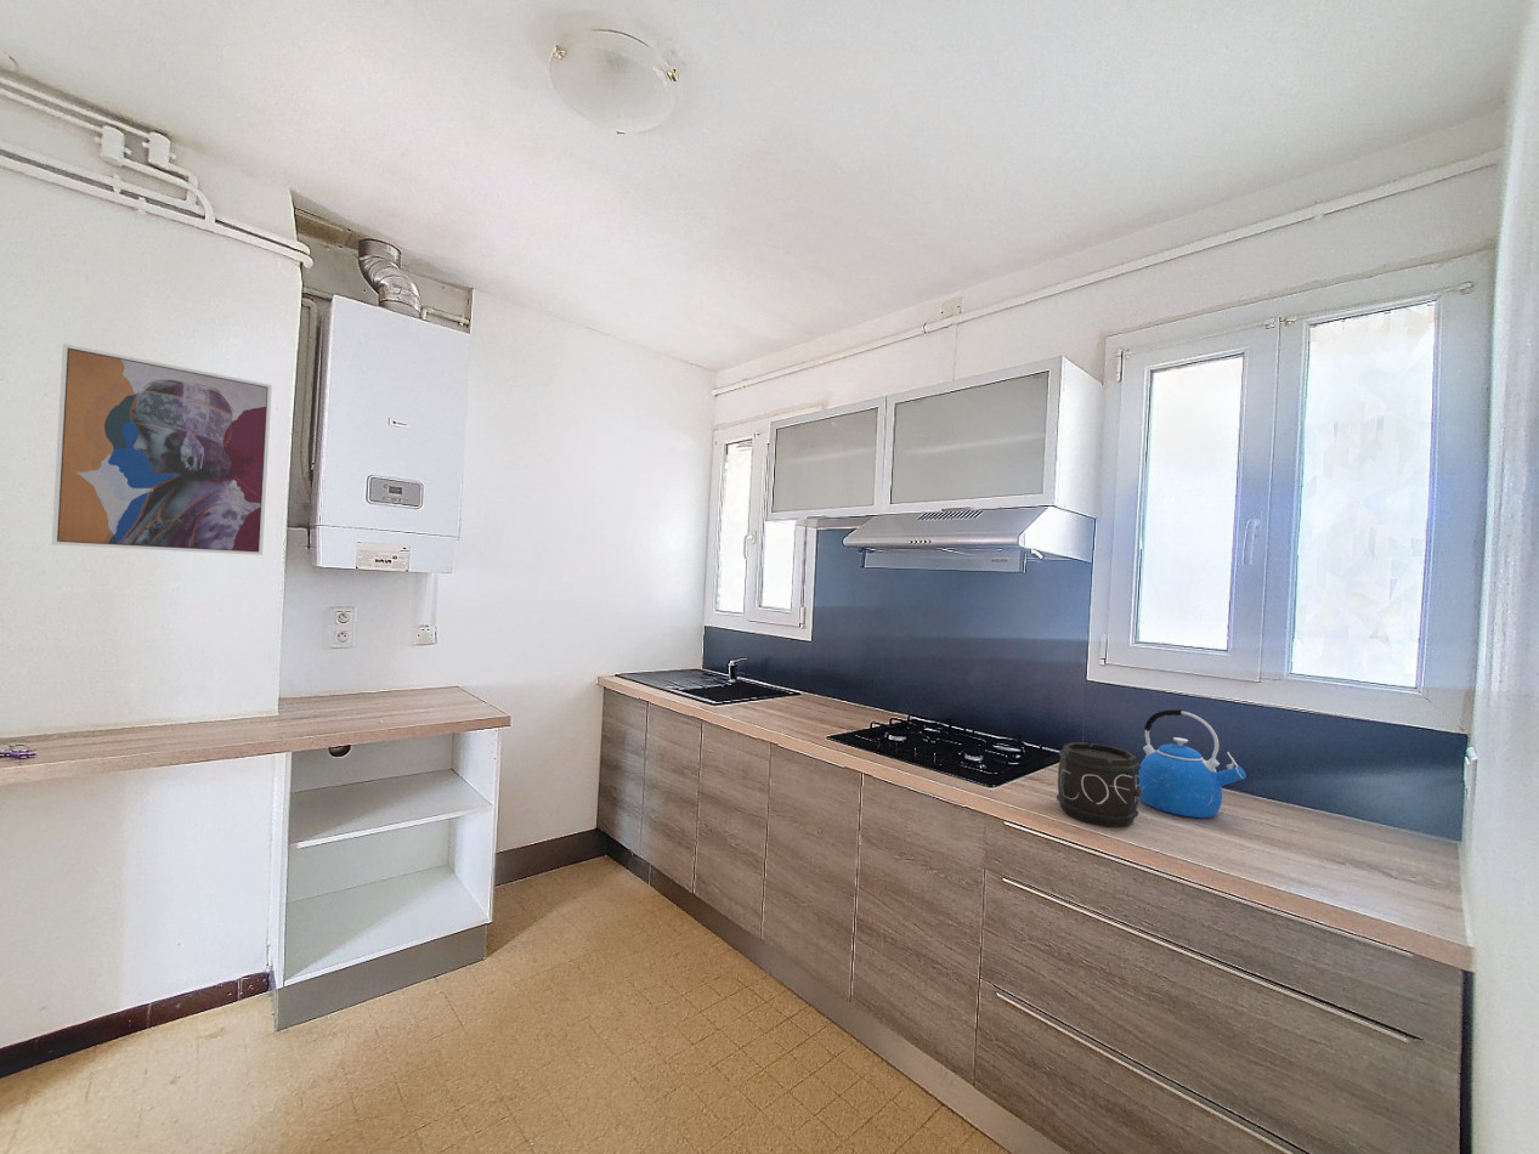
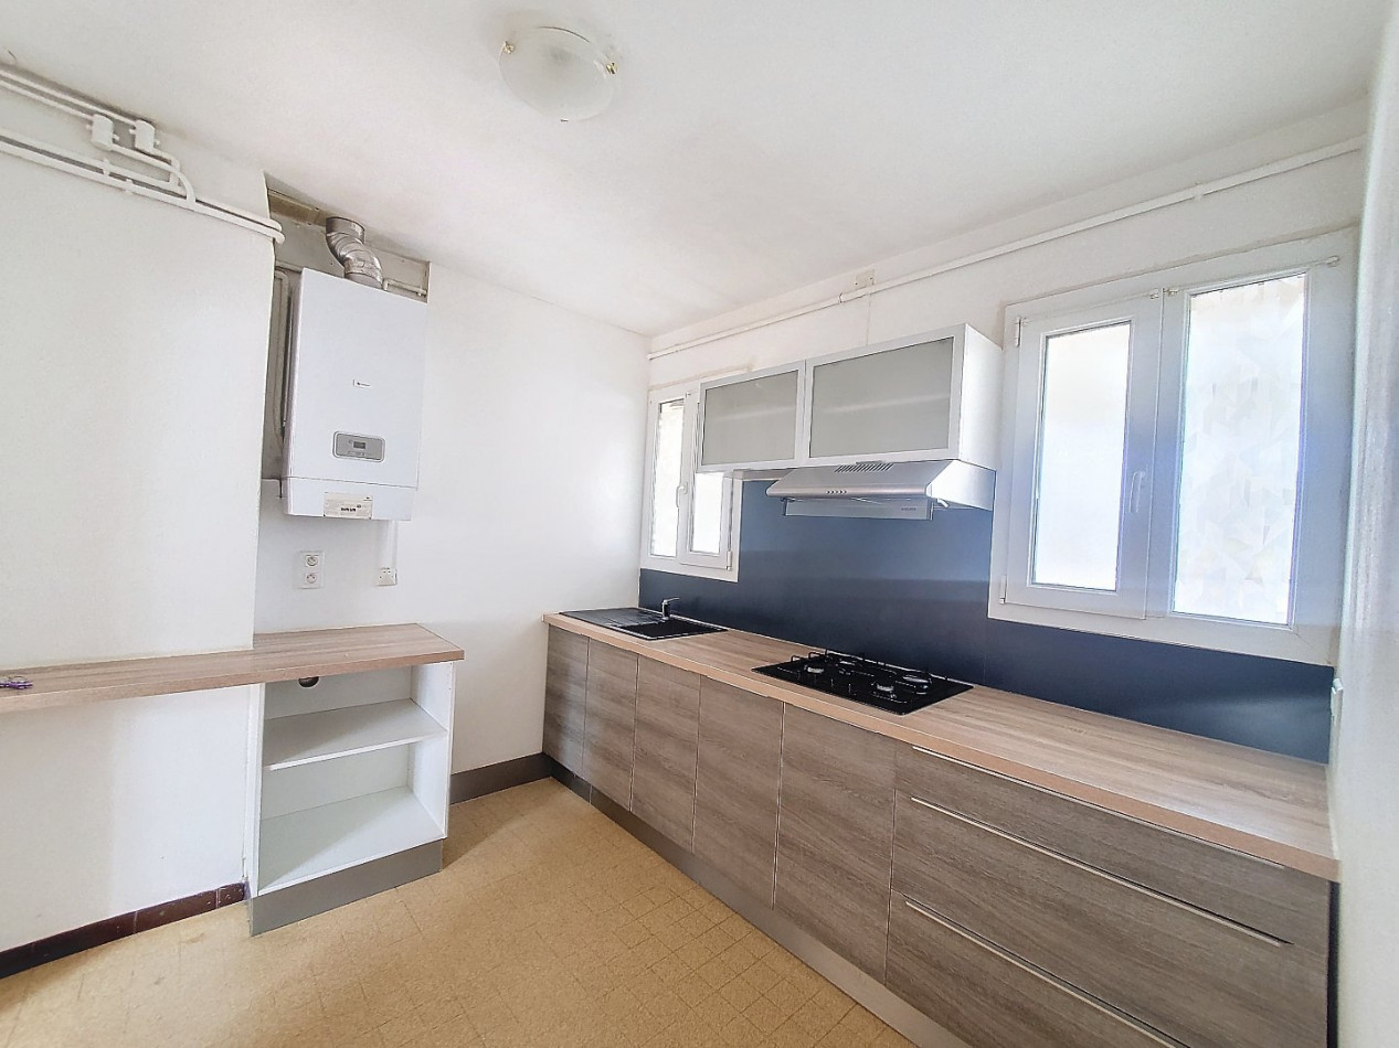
- kettle (1189, 759)
- wall art (170, 458)
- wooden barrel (1098, 782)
